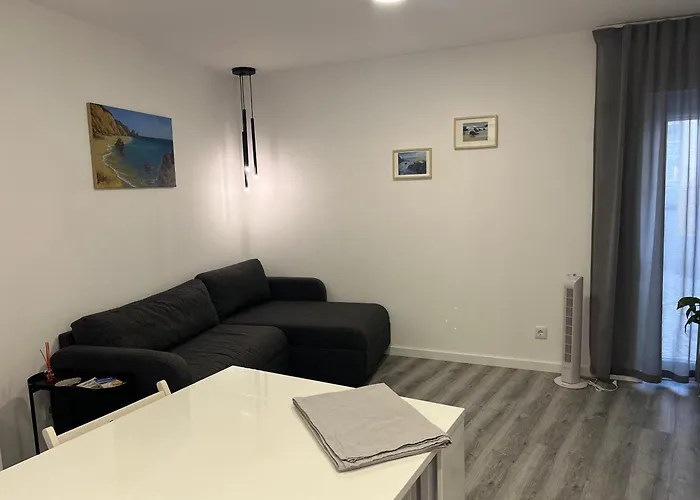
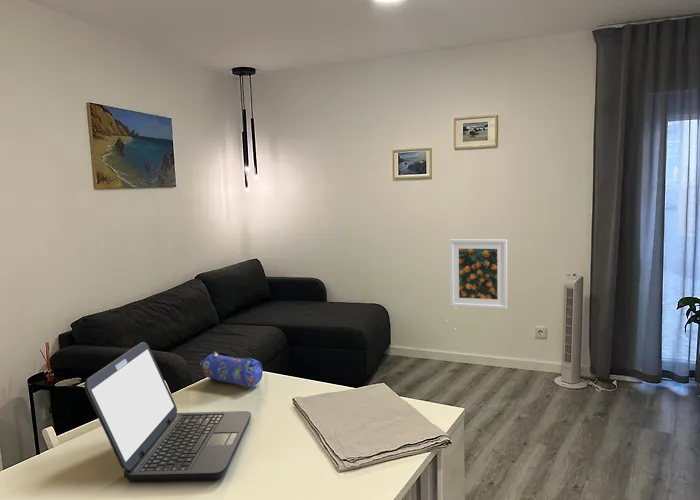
+ laptop (174, 403)
+ pencil case (231, 368)
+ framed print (478, 273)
